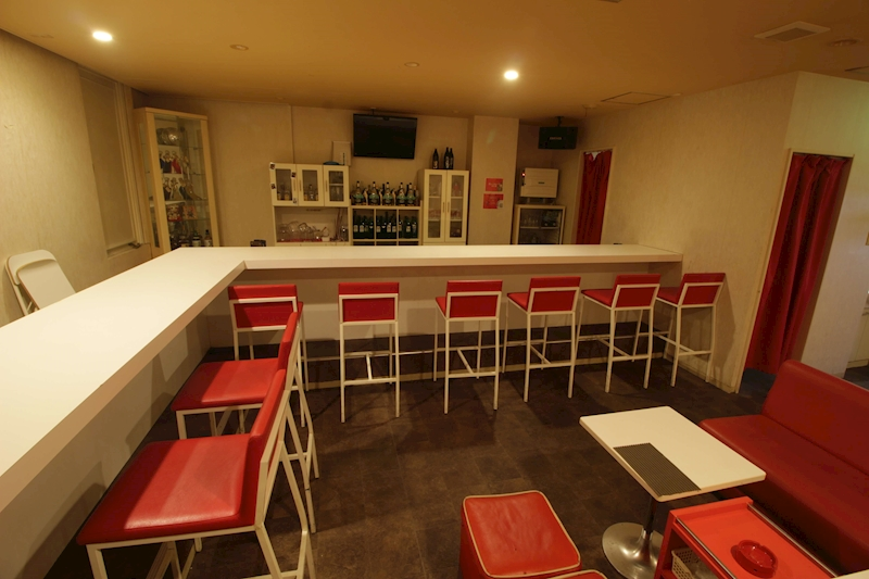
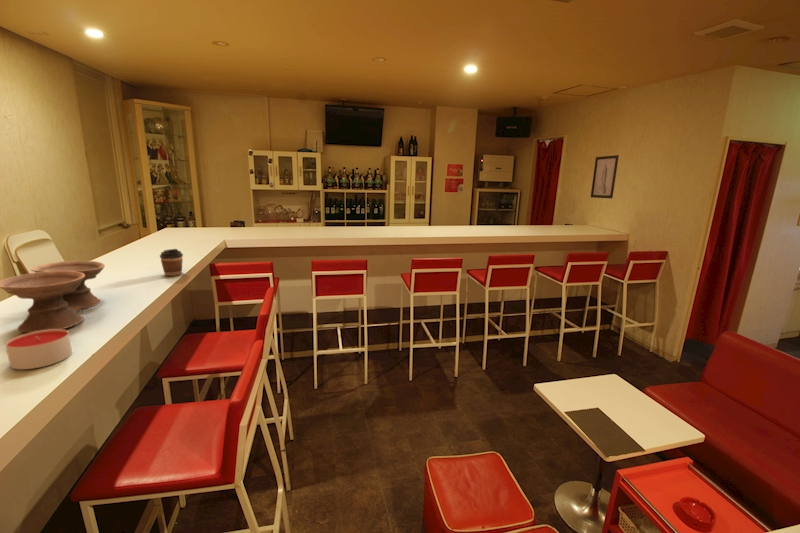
+ candle (40, 347)
+ wall art (603, 177)
+ coffee cup (172, 261)
+ bowl (60, 292)
